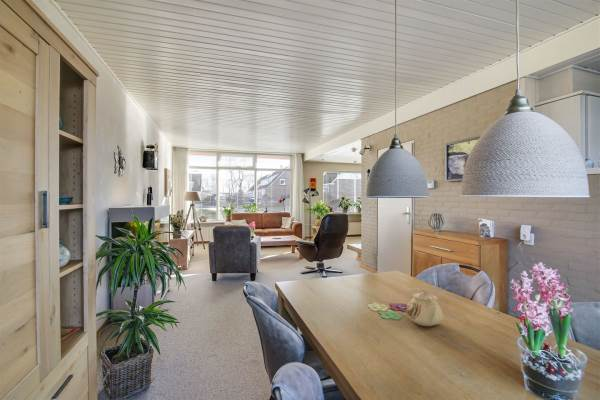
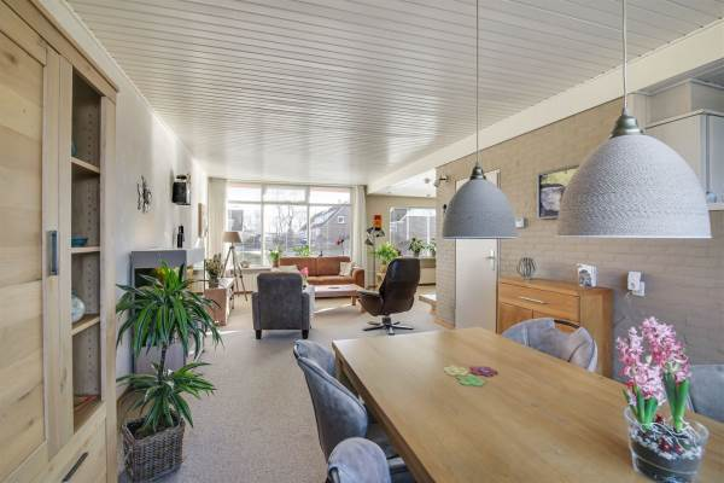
- teapot (424, 305)
